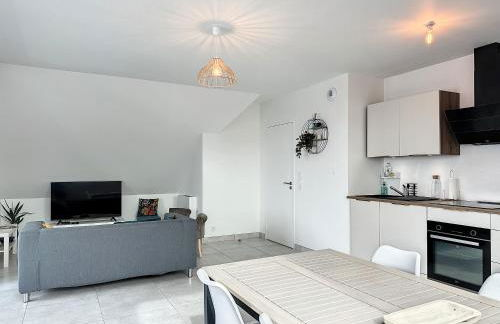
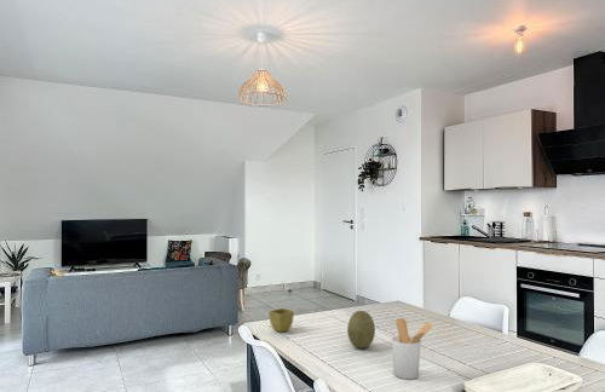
+ utensil holder (413, 347)
+ fruit (361, 328)
+ flower pot (281, 321)
